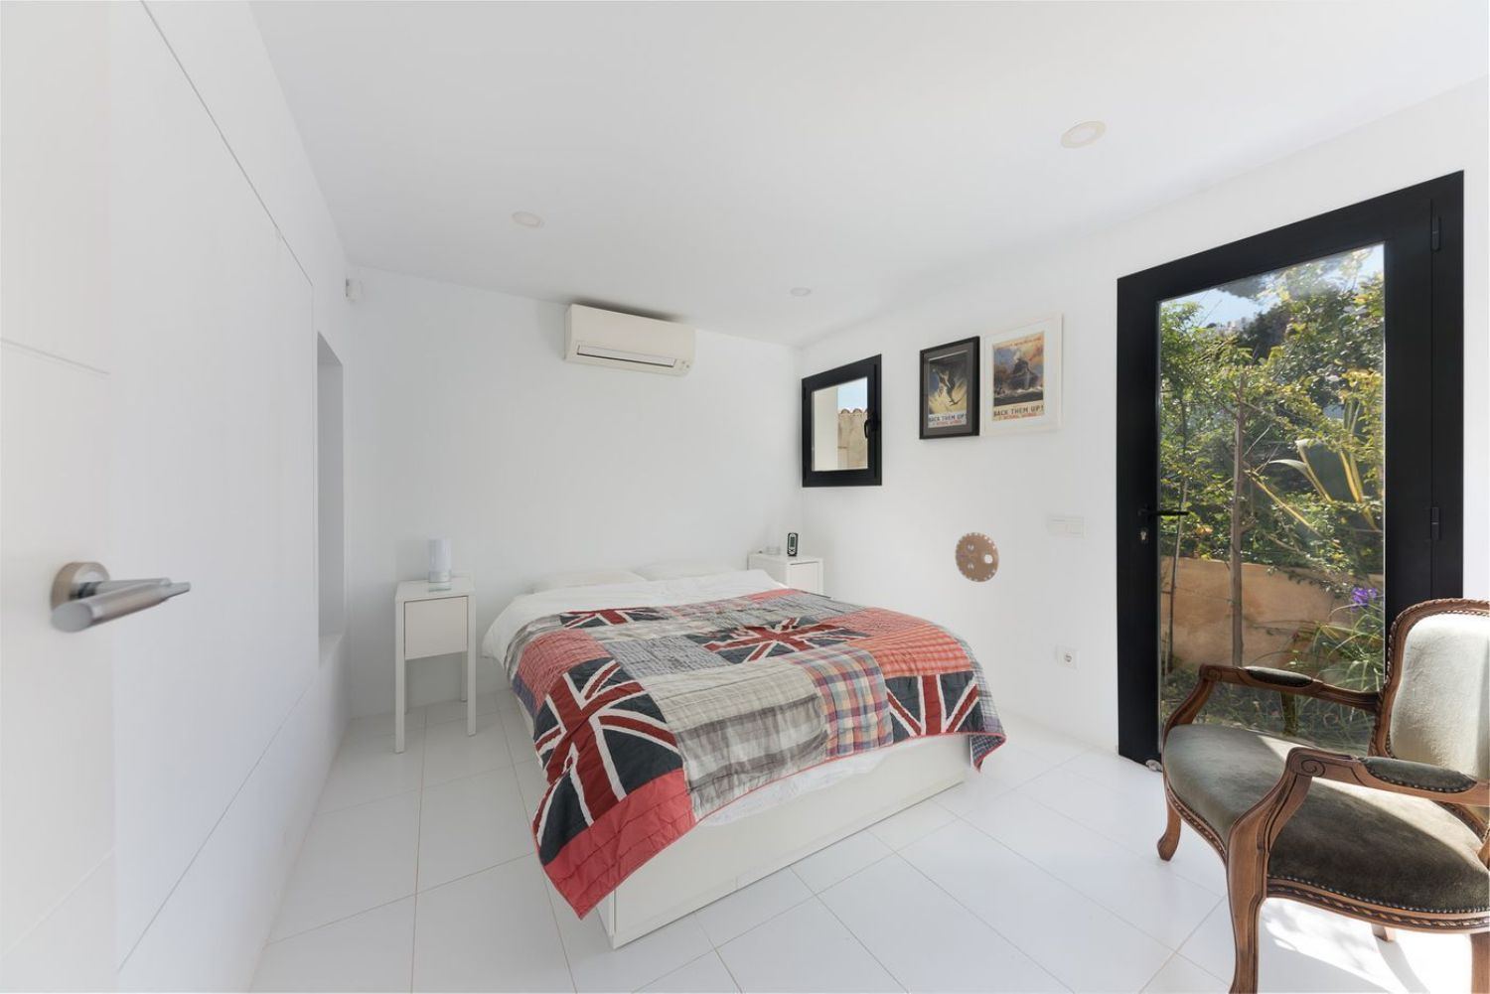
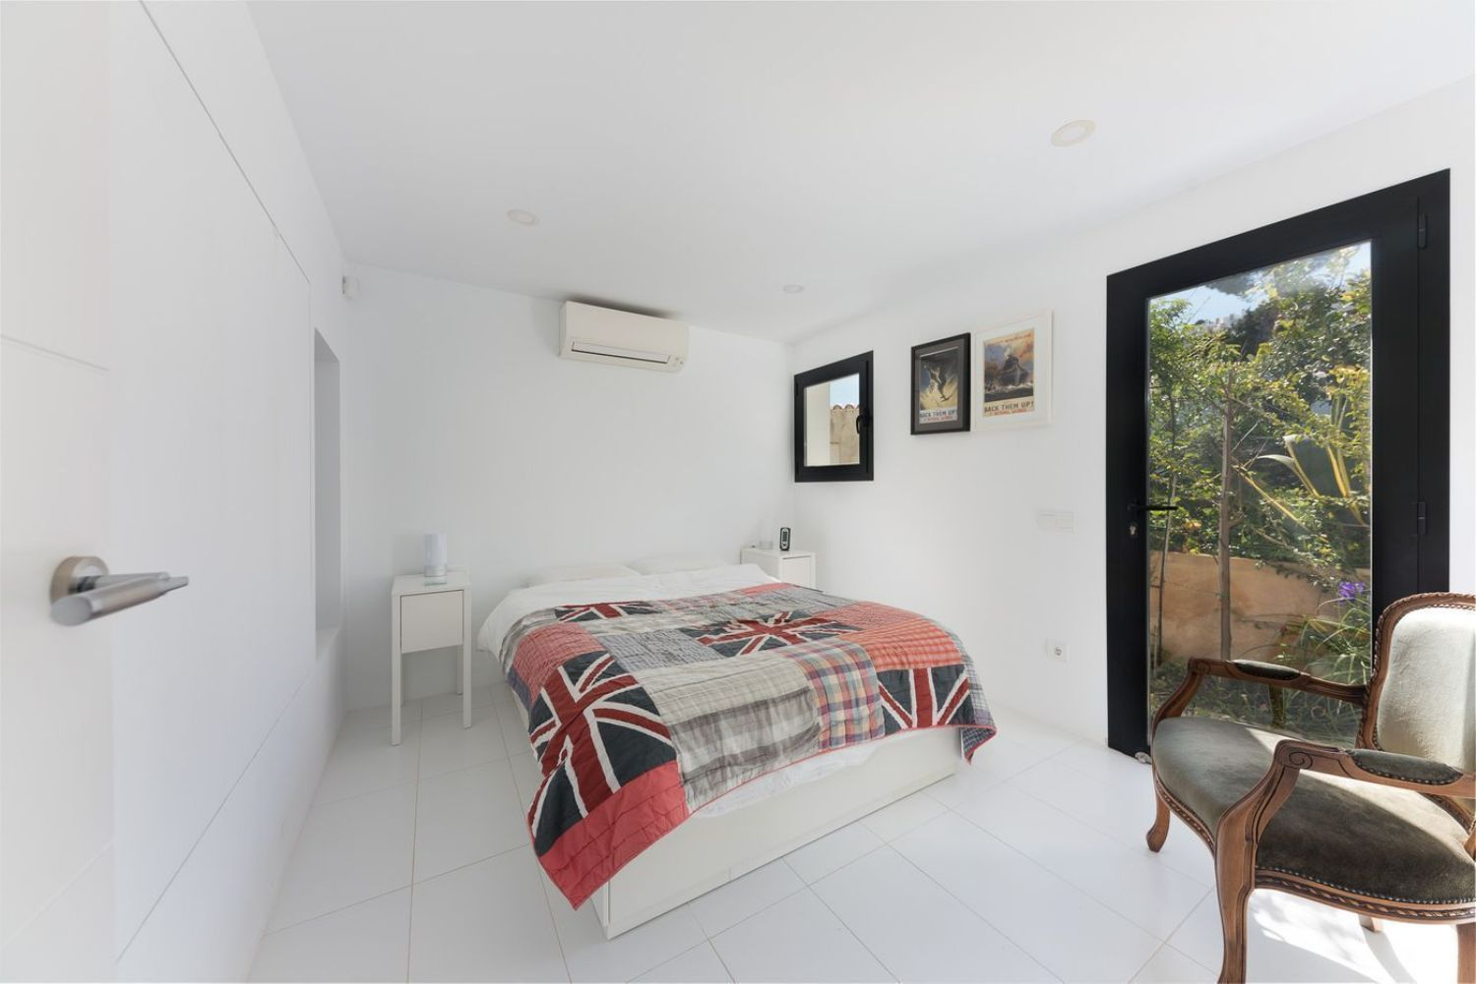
- decorative plate (973, 557)
